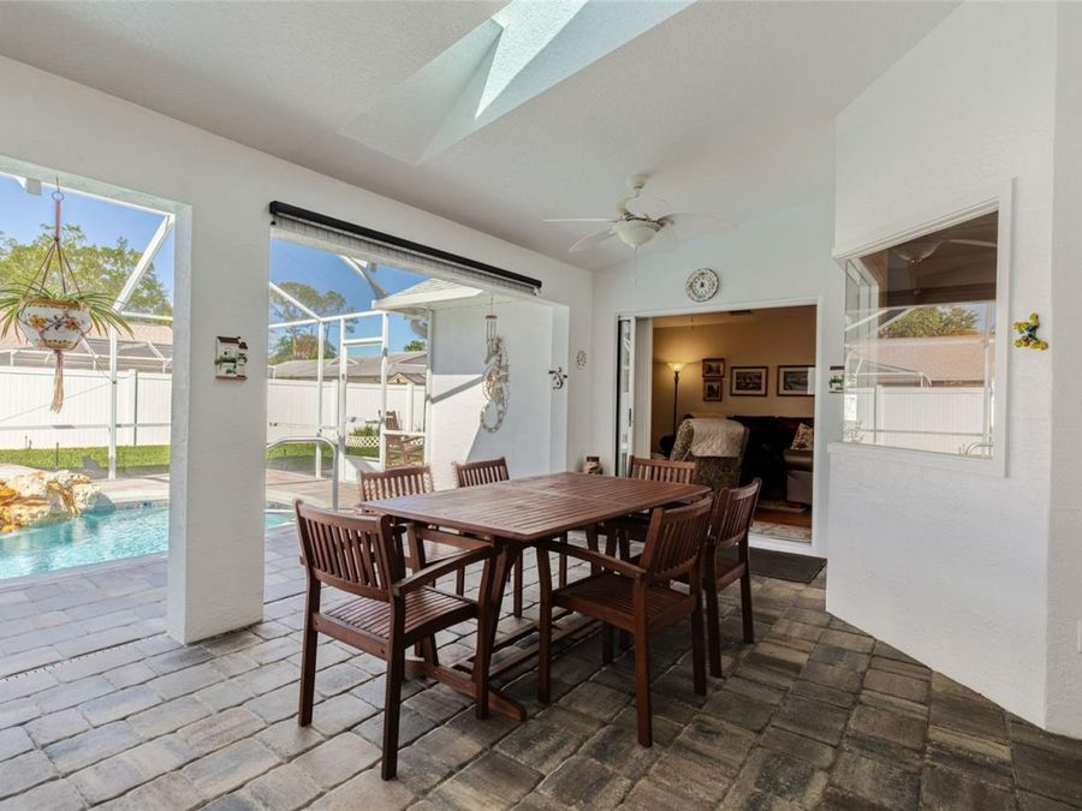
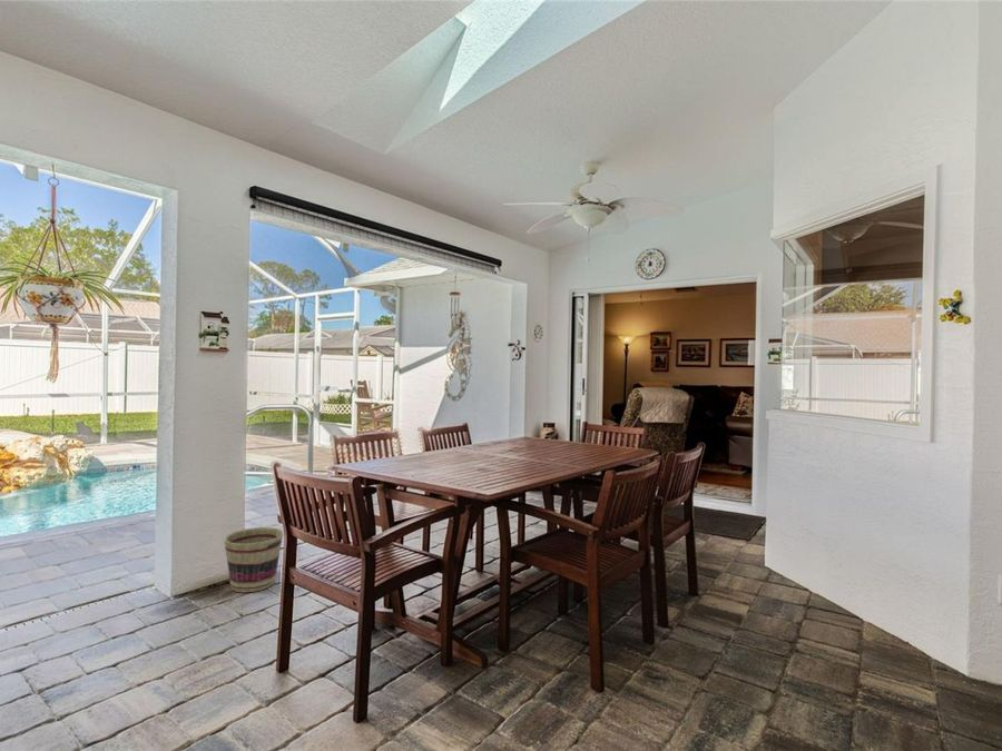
+ basket (253, 560)
